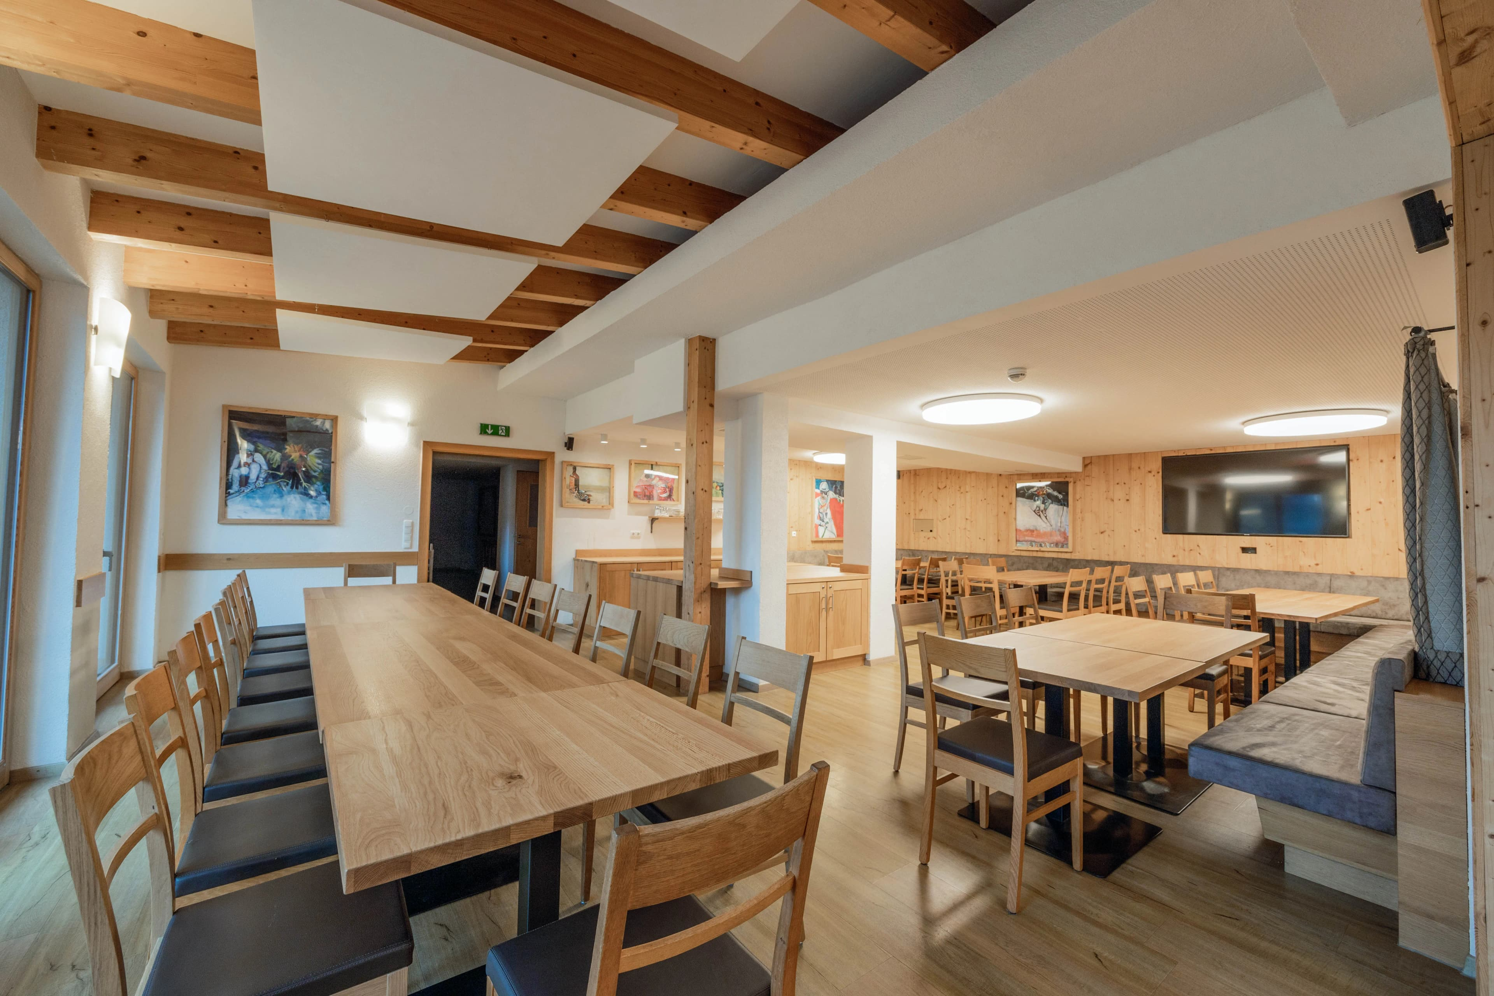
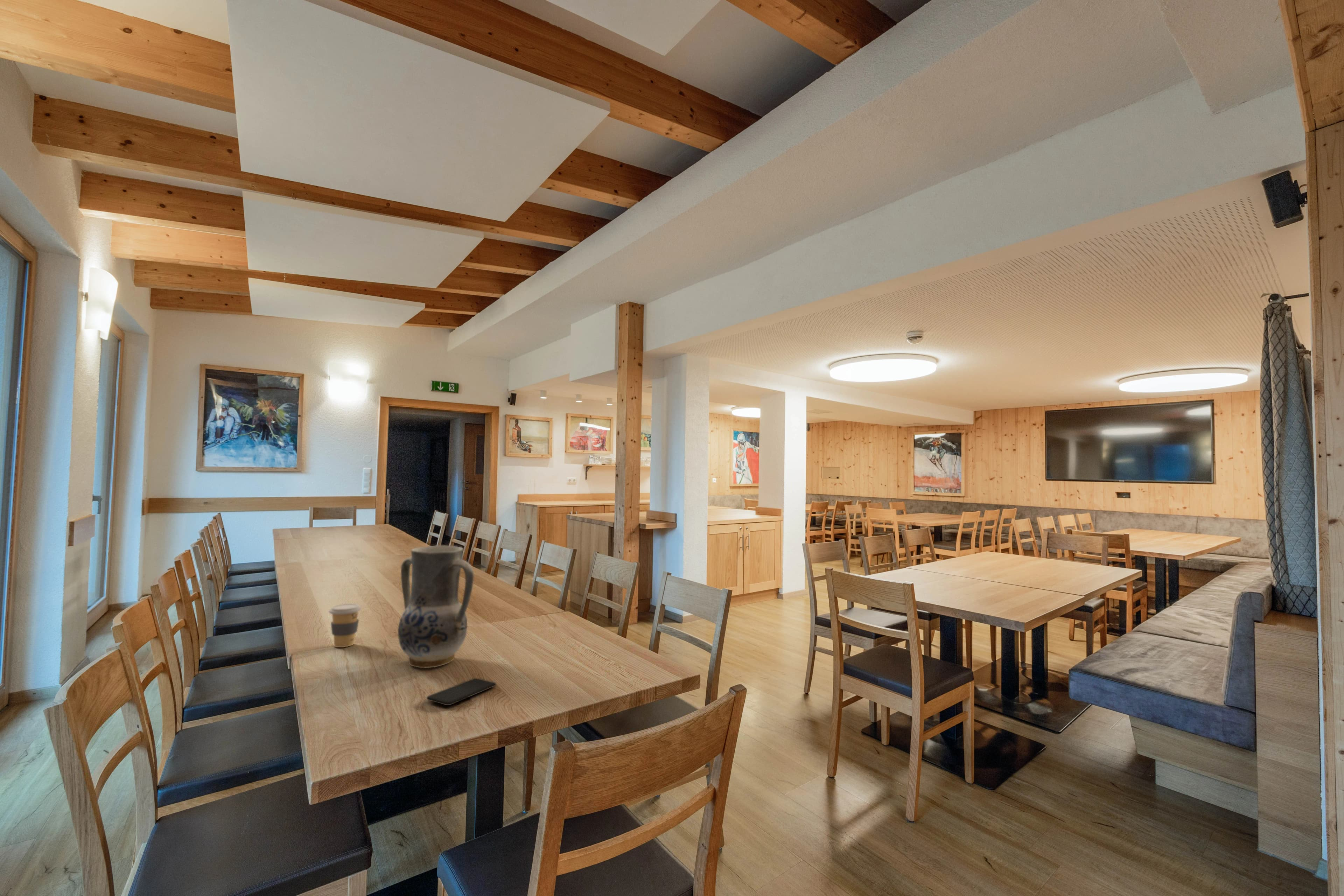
+ smartphone (462, 691)
+ vase (434, 604)
+ coffee cup (344, 625)
